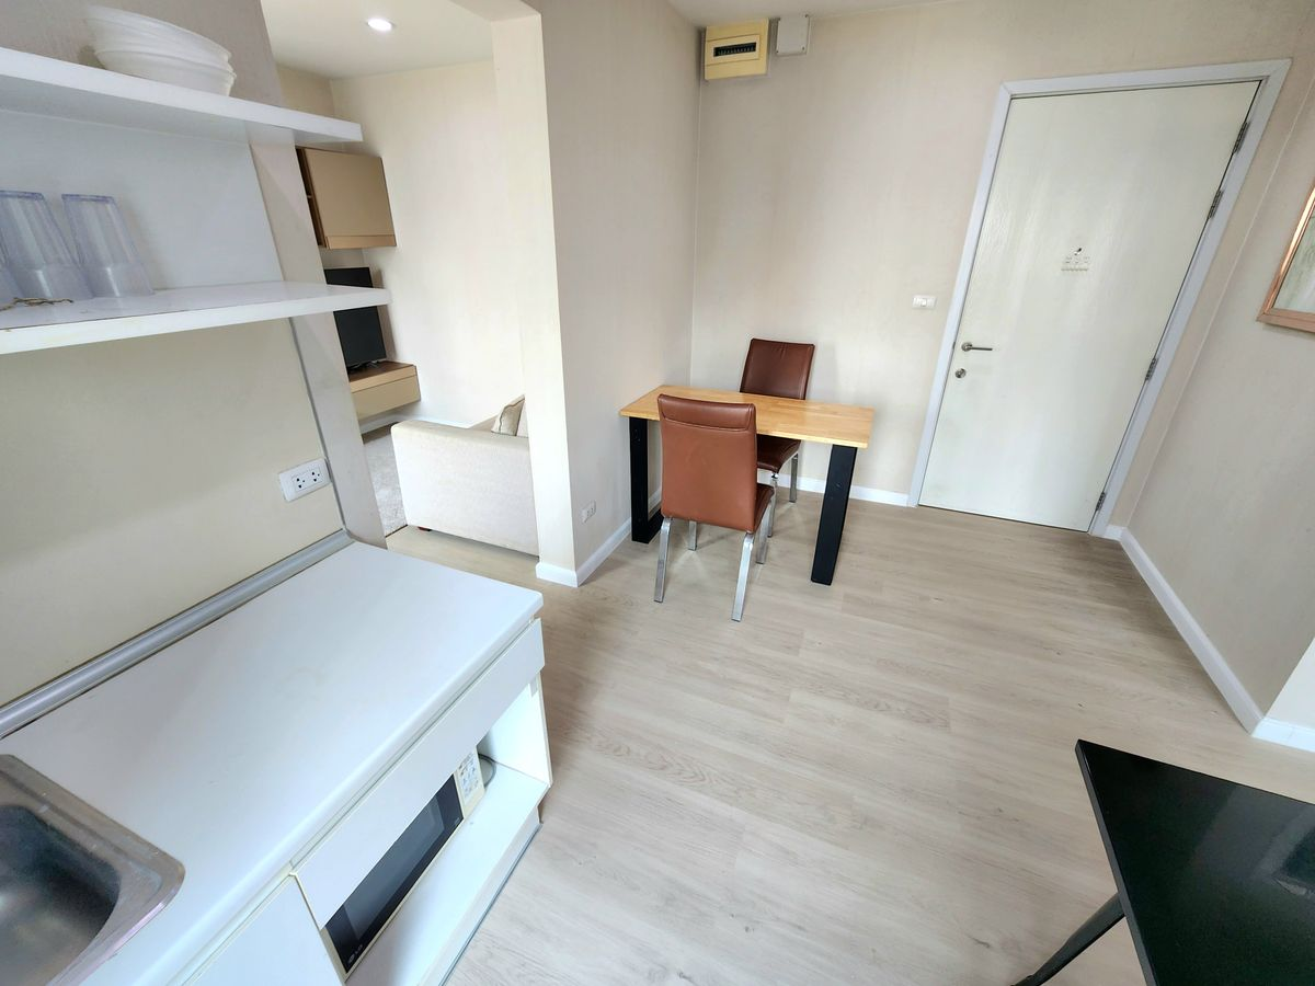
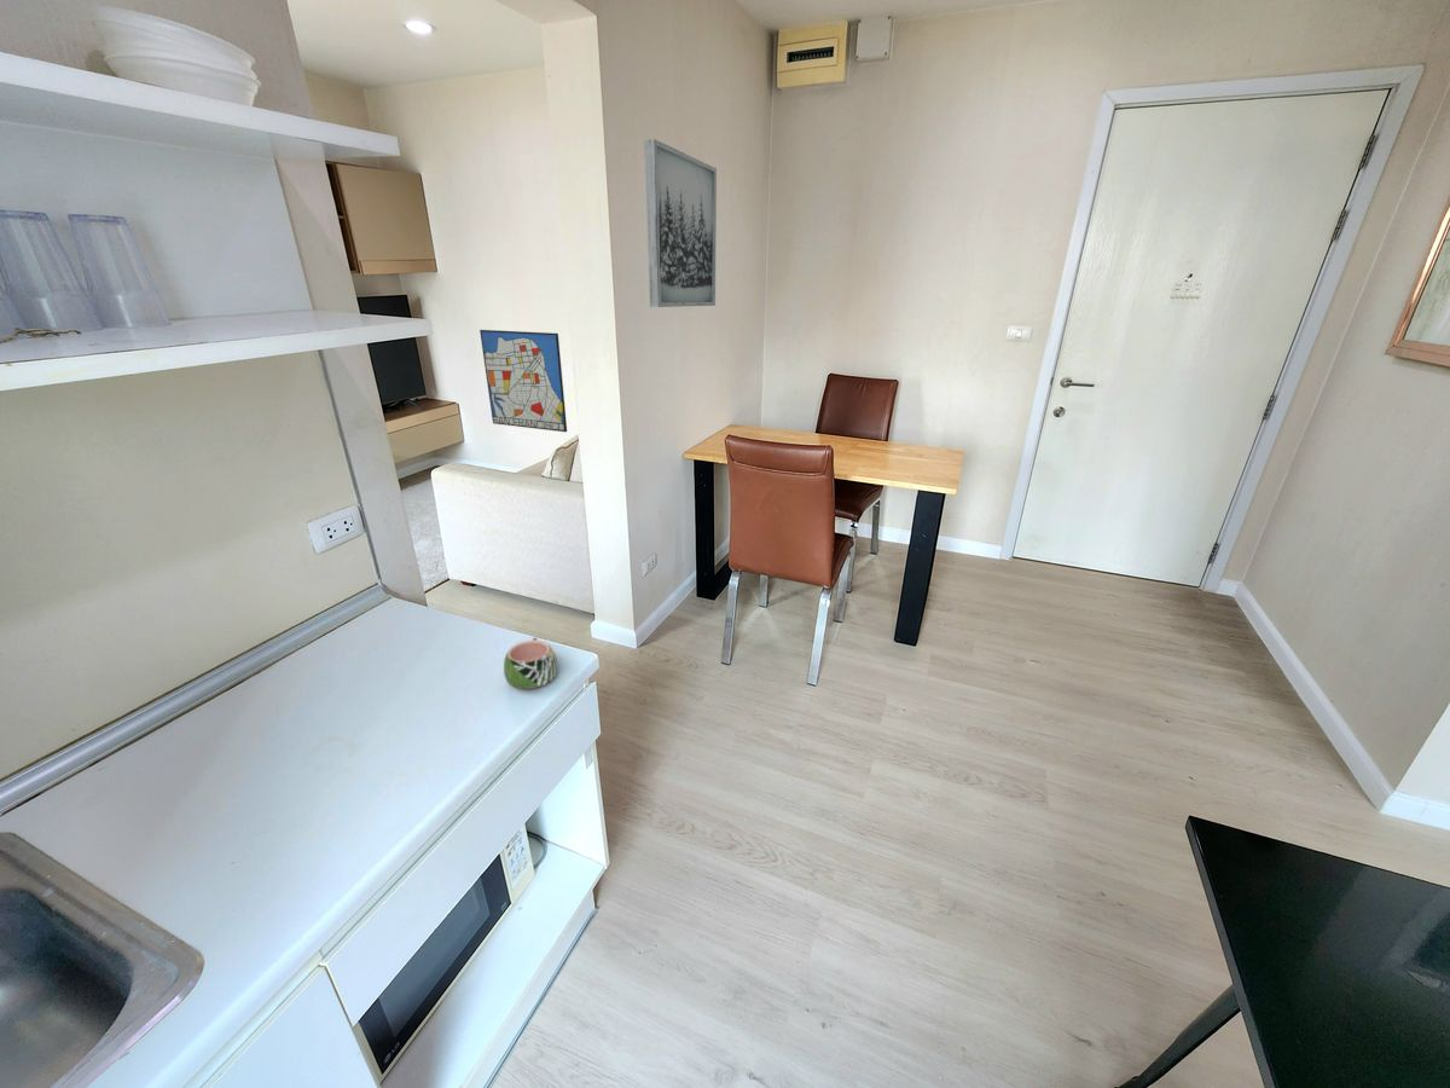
+ wall art (684, 233)
+ wall art (523, 381)
+ mug (530, 660)
